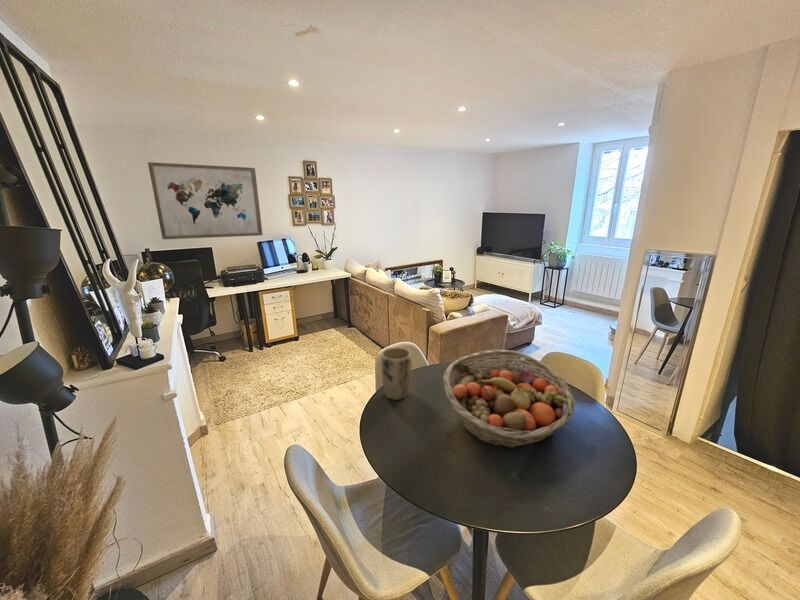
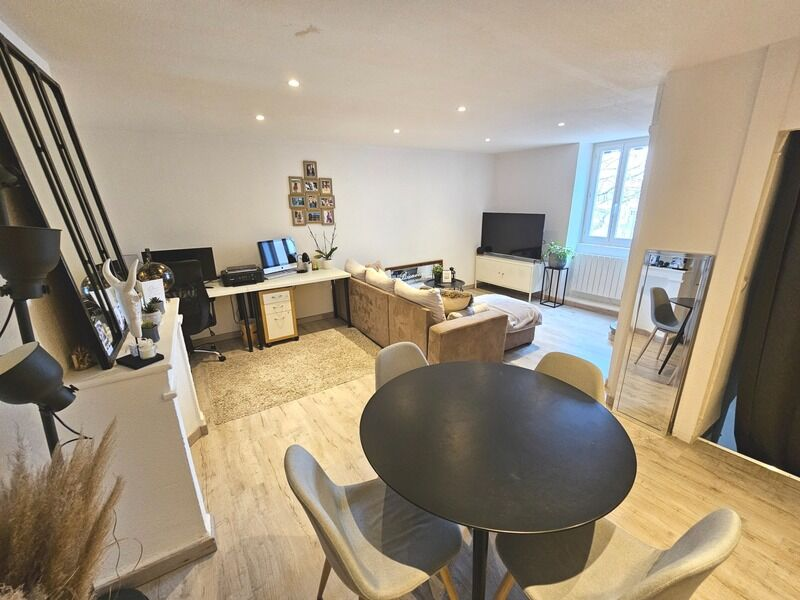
- plant pot (396, 374)
- wall art (210, 202)
- fruit basket (506, 395)
